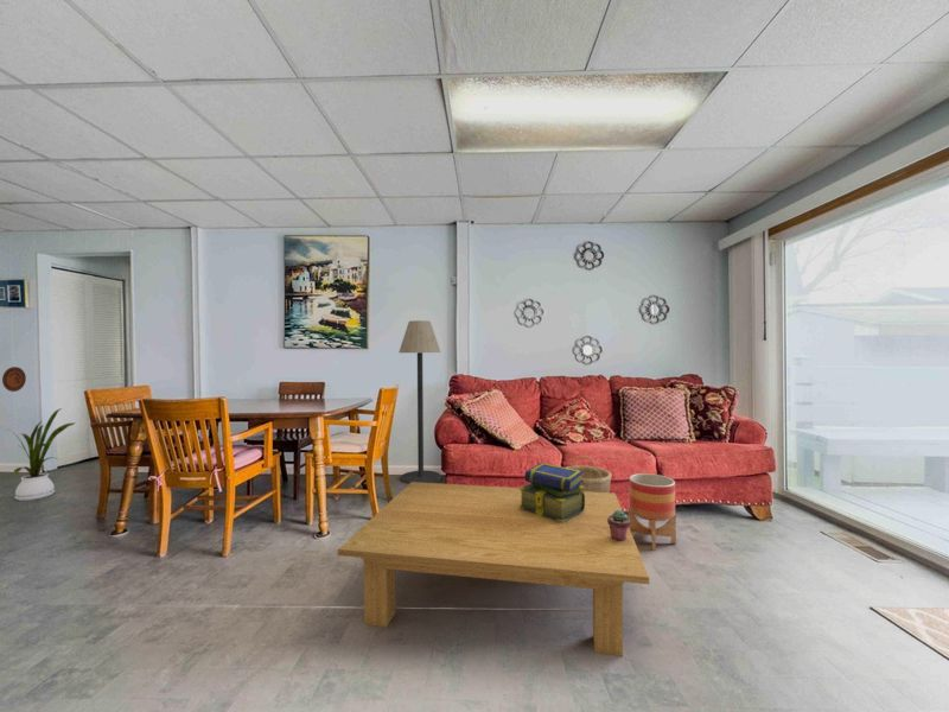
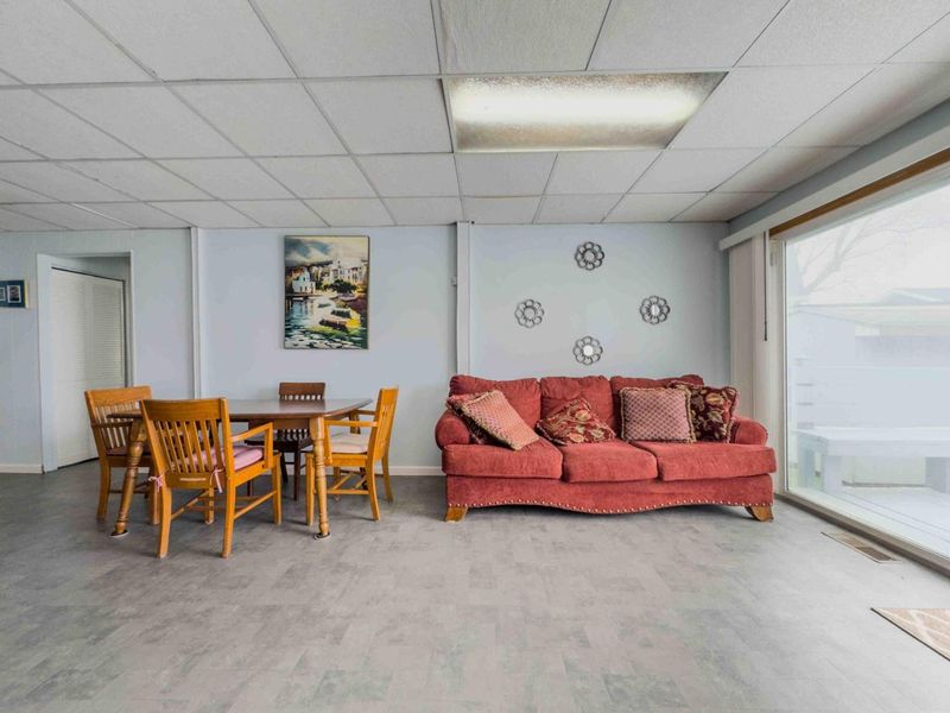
- basket (585, 490)
- planter (651, 509)
- floor lamp (420, 400)
- coffee table (498, 552)
- decorative plate (14, 379)
- potted succulent (618, 523)
- house plant (38, 453)
- stack of books (554, 489)
